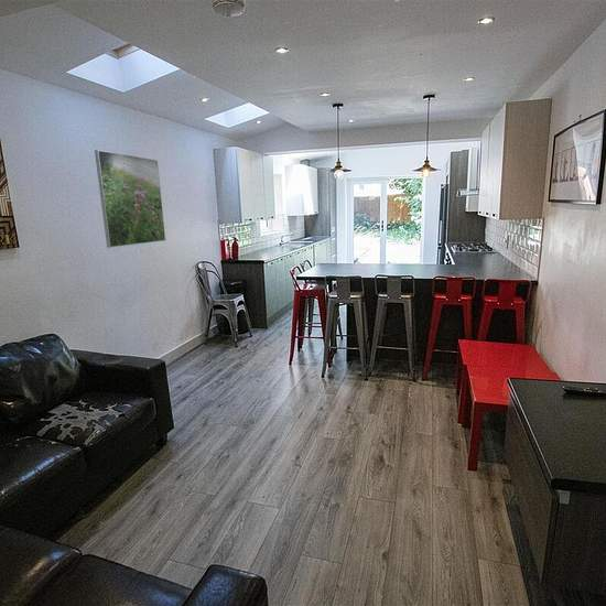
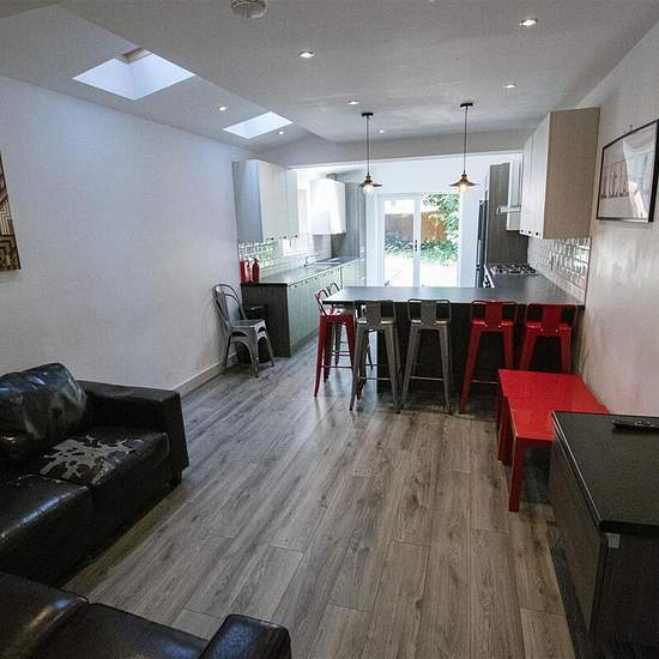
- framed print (133, 201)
